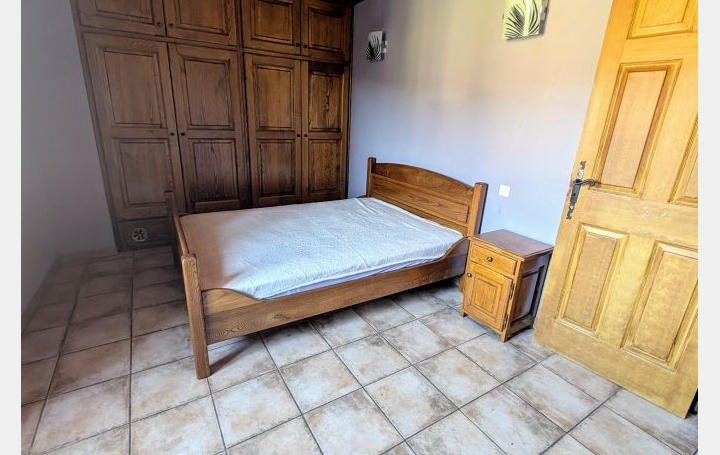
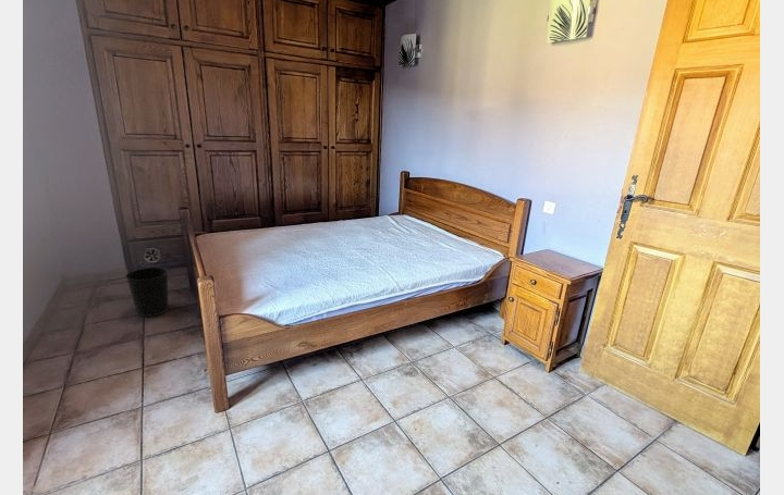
+ wastebasket (149, 292)
